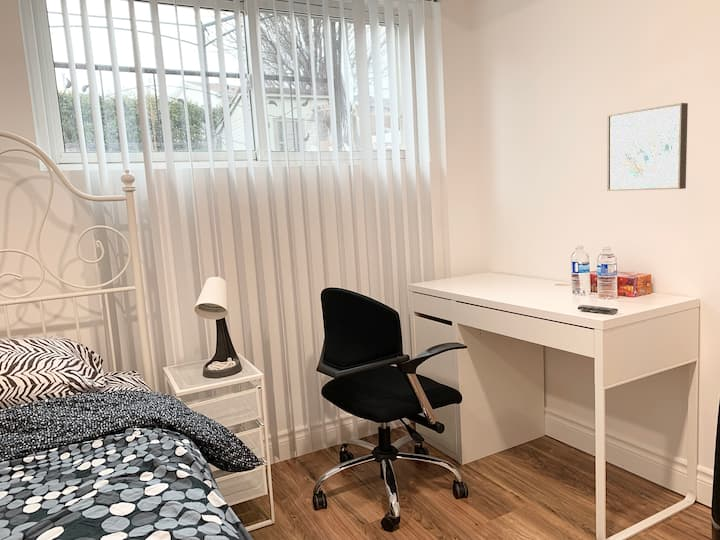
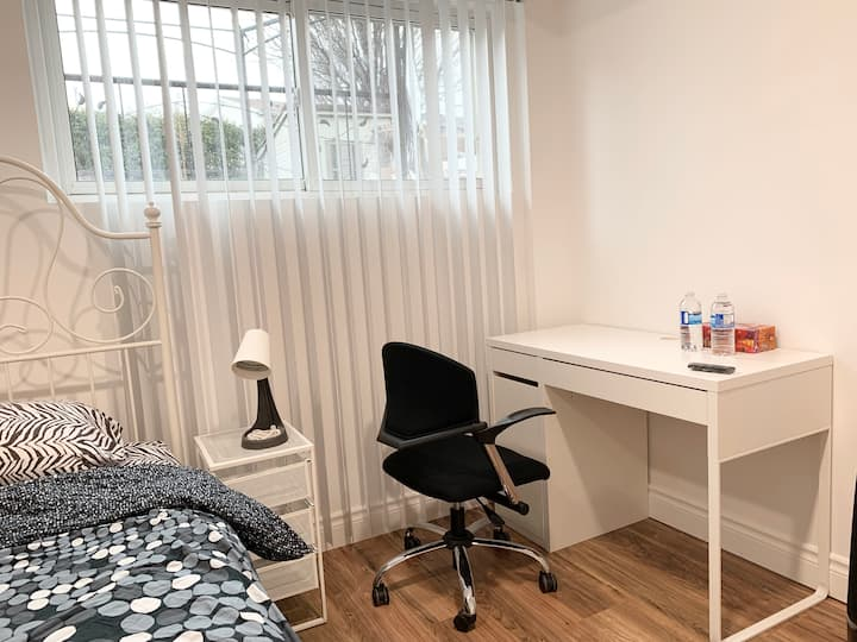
- wall art (644, 150)
